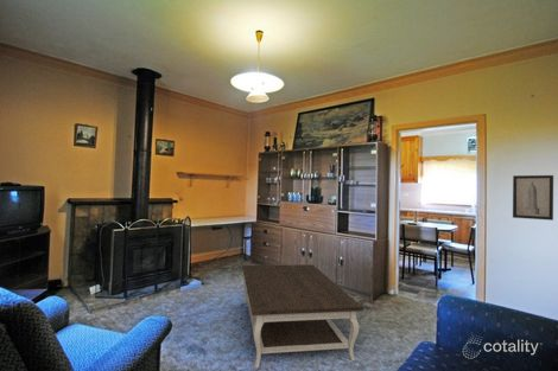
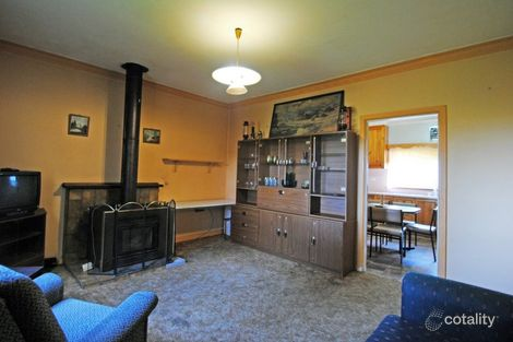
- wall art (532, 197)
- coffee table (290, 303)
